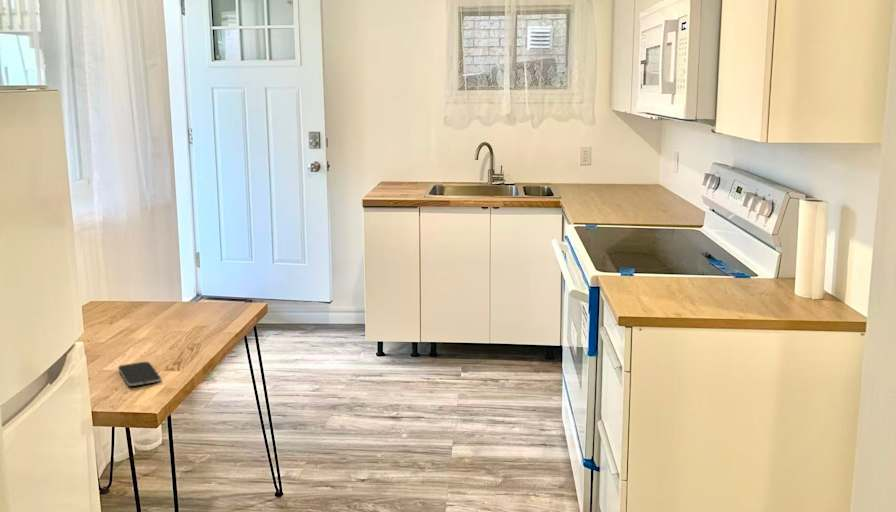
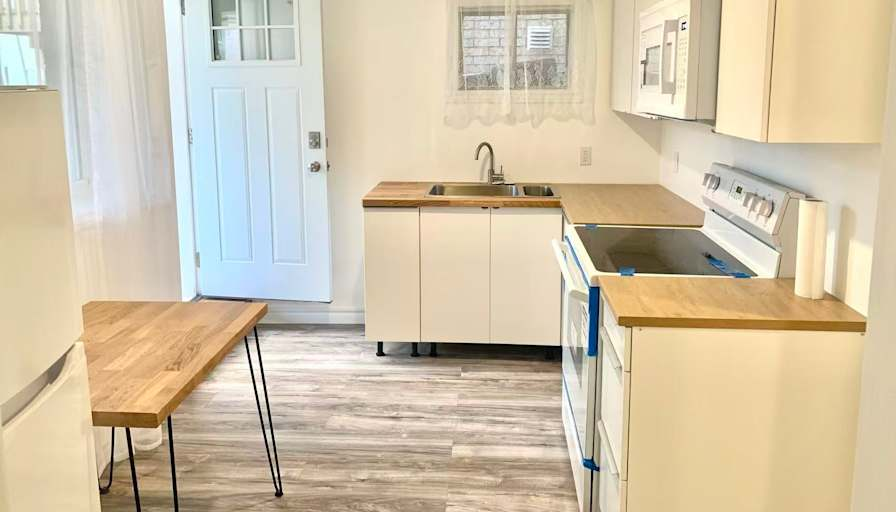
- smartphone (139, 373)
